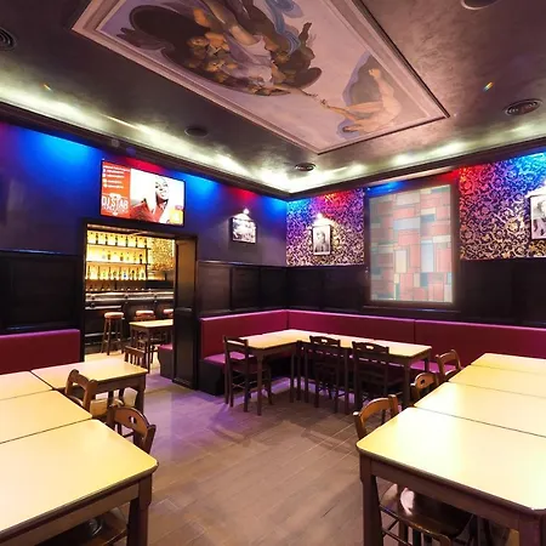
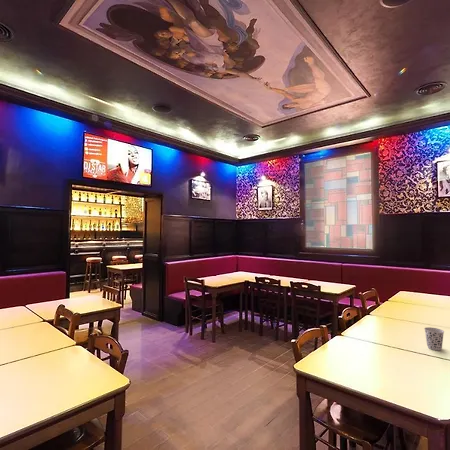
+ cup (434, 339)
